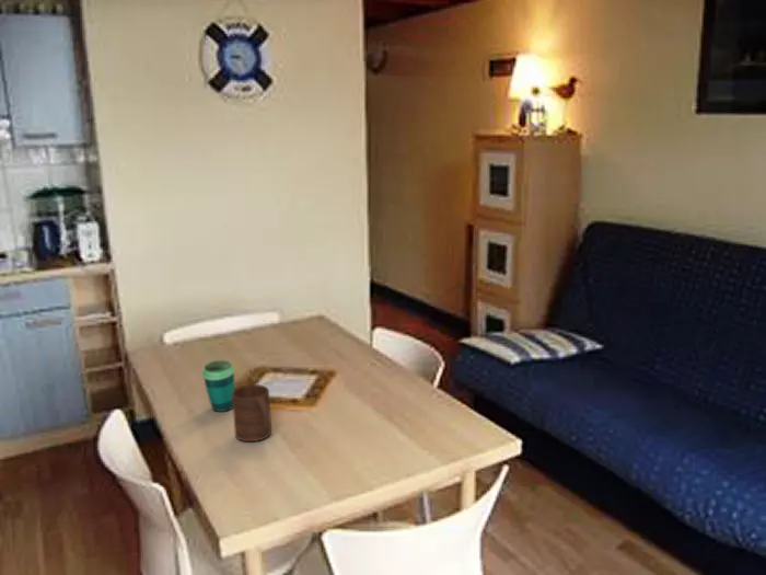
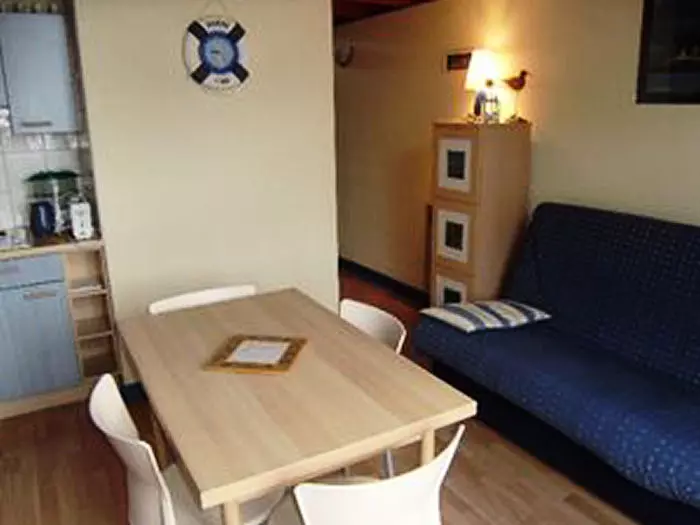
- cup (256, 414)
- cup (219, 387)
